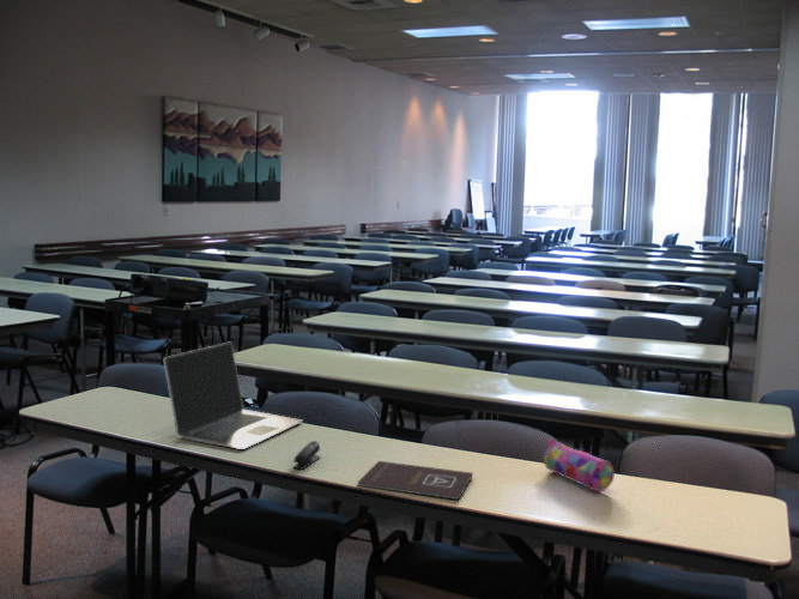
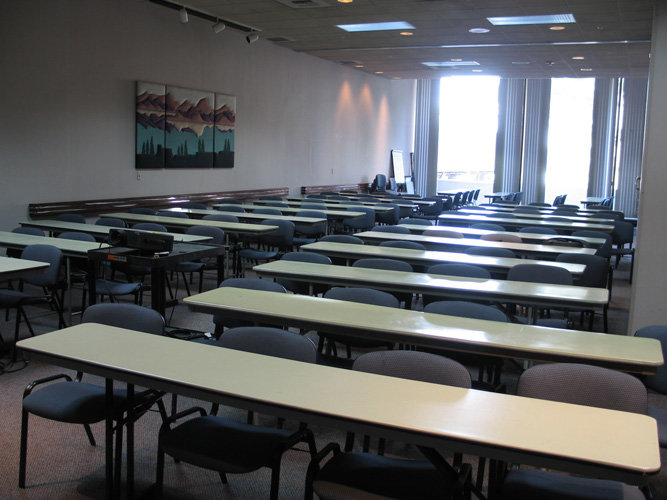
- book (416, 478)
- pencil case (576, 465)
- laptop (236, 391)
- stapler (307, 454)
